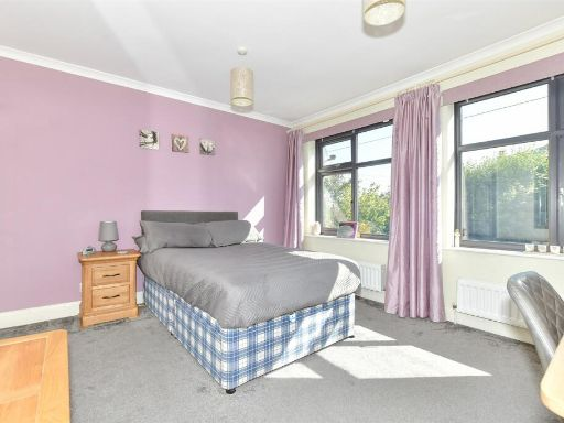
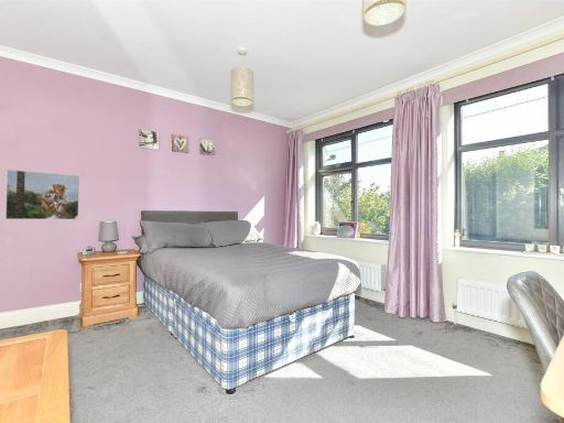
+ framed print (44, 195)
